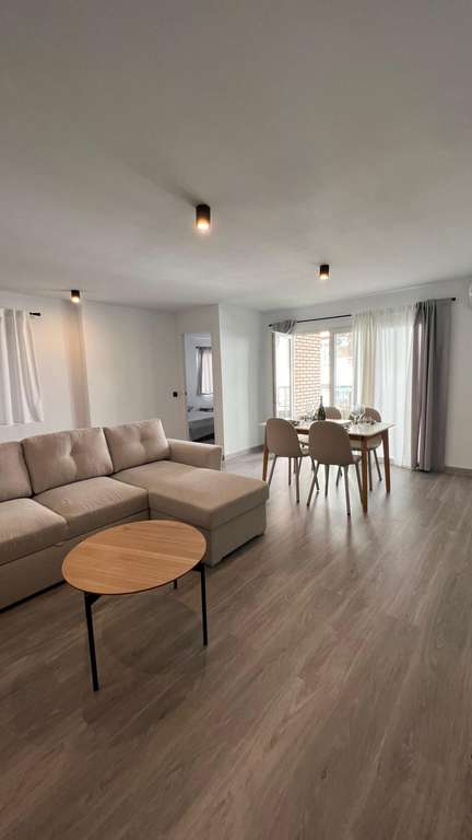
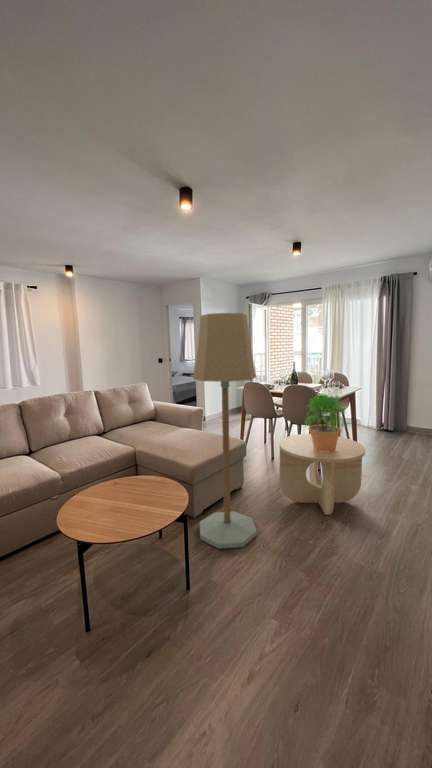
+ floor lamp (225, 427)
+ potted plant (324, 419)
+ side table (322, 473)
